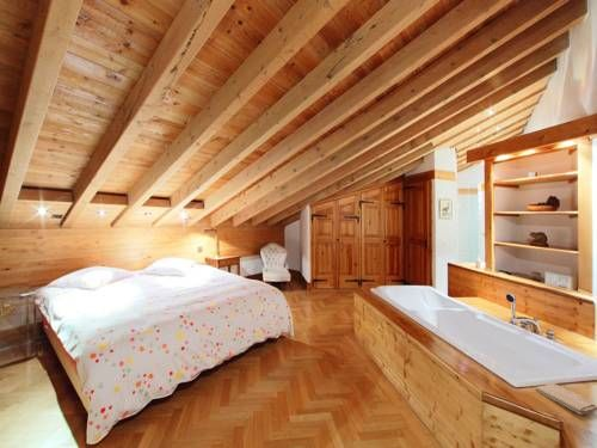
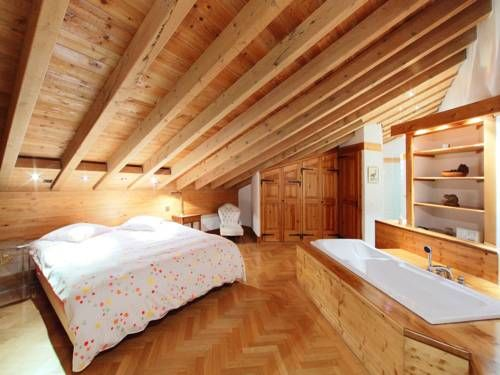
- washcloth (565, 397)
